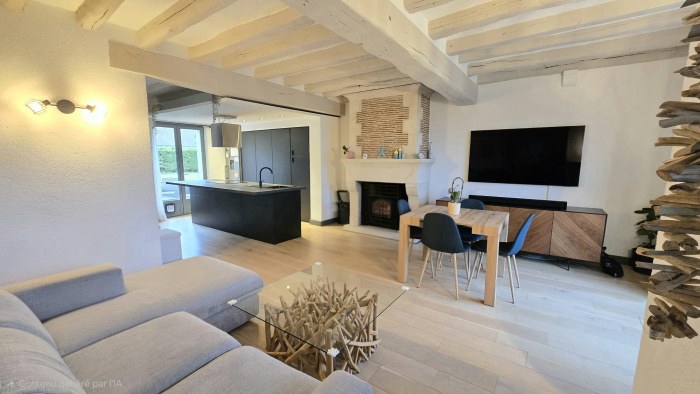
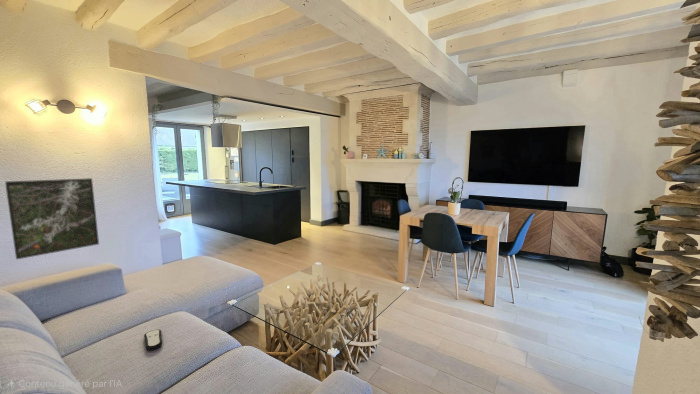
+ remote control (153, 339)
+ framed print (56, 215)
